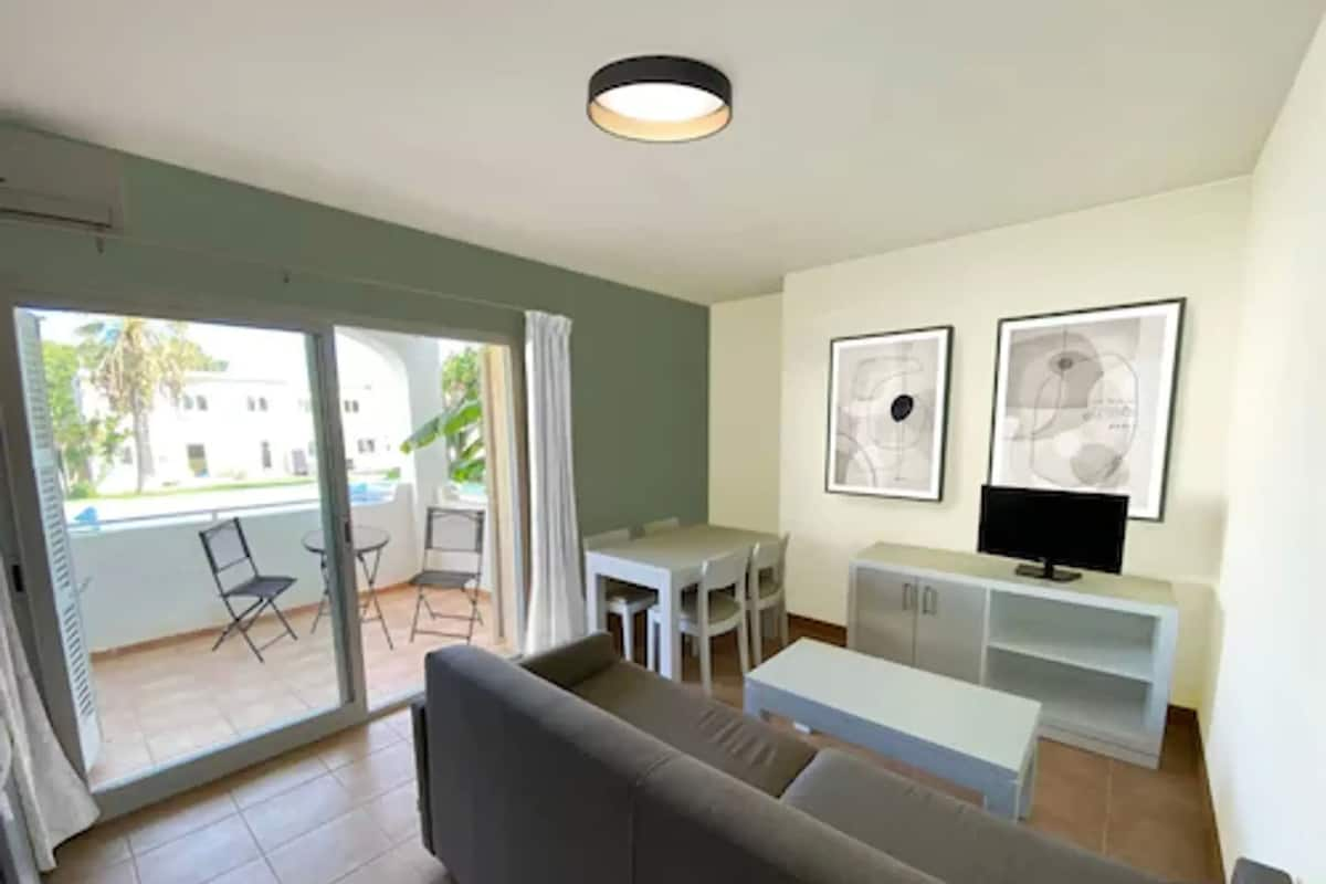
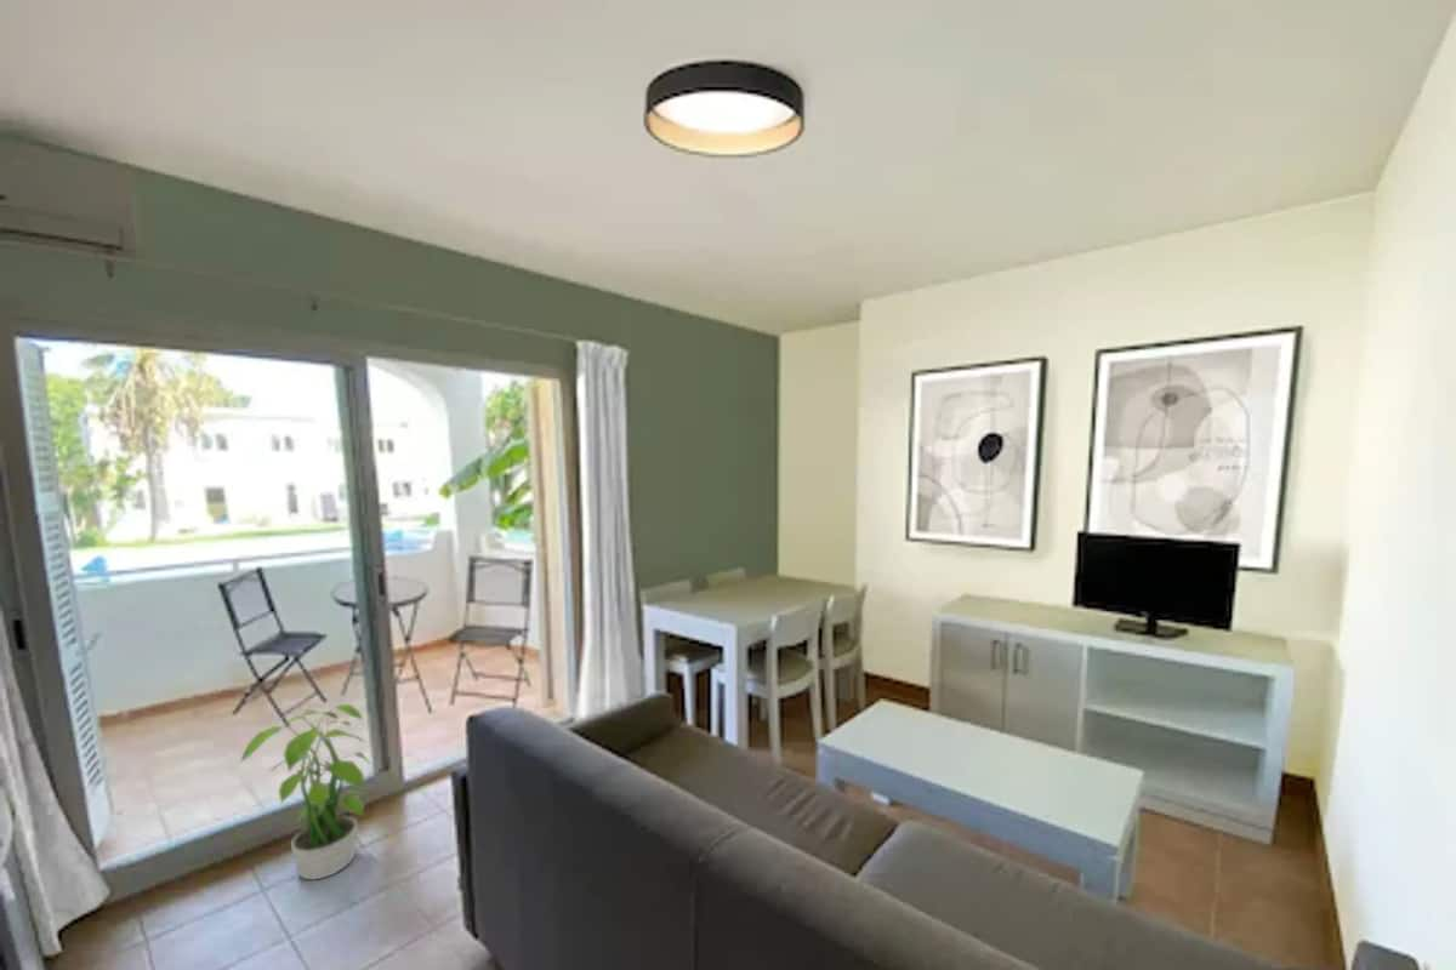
+ potted plant (309, 793)
